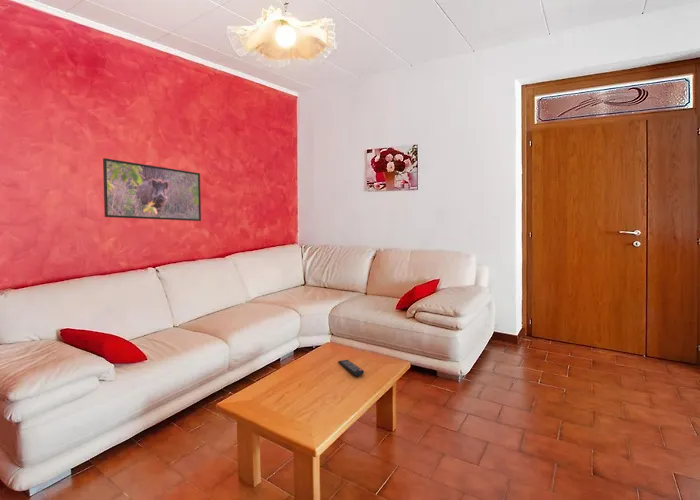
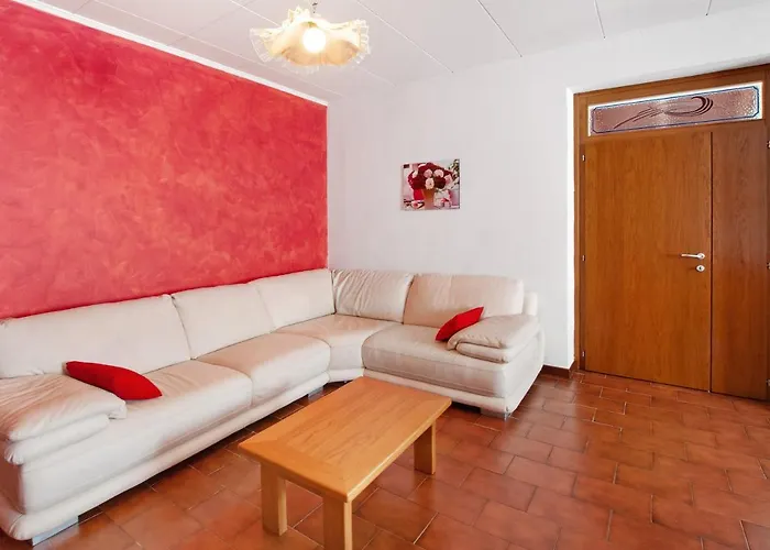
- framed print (157, 192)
- remote control (350, 367)
